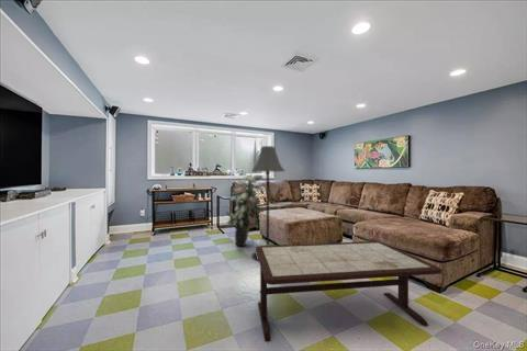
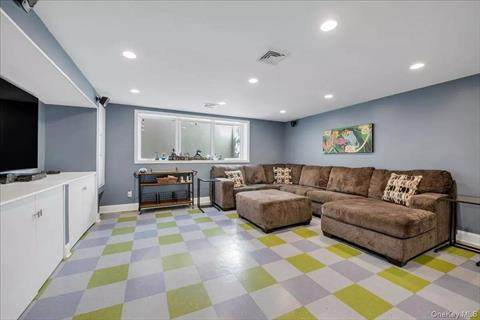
- coffee table (336, 284)
- indoor plant (244, 207)
- floor lamp (267, 201)
